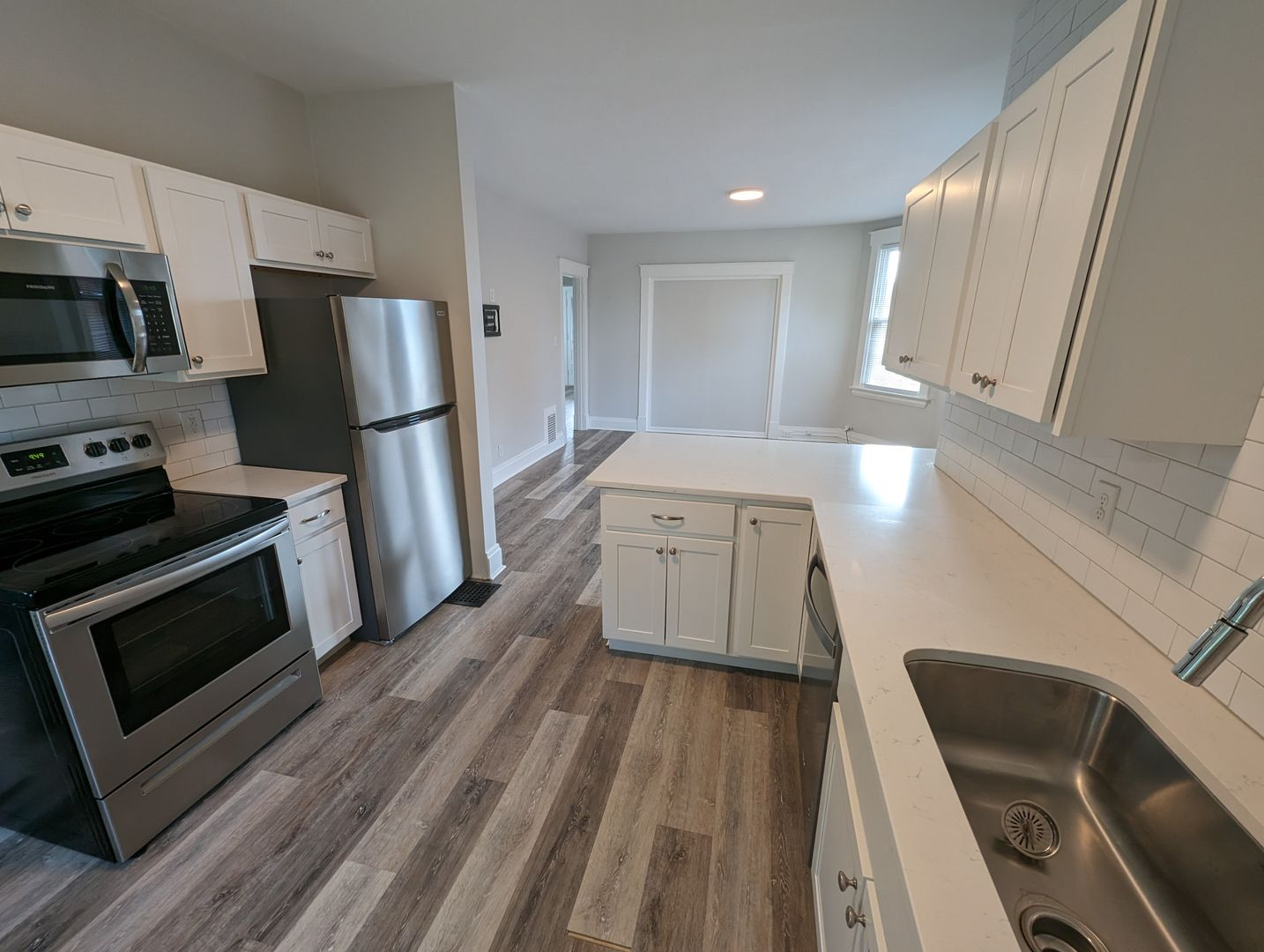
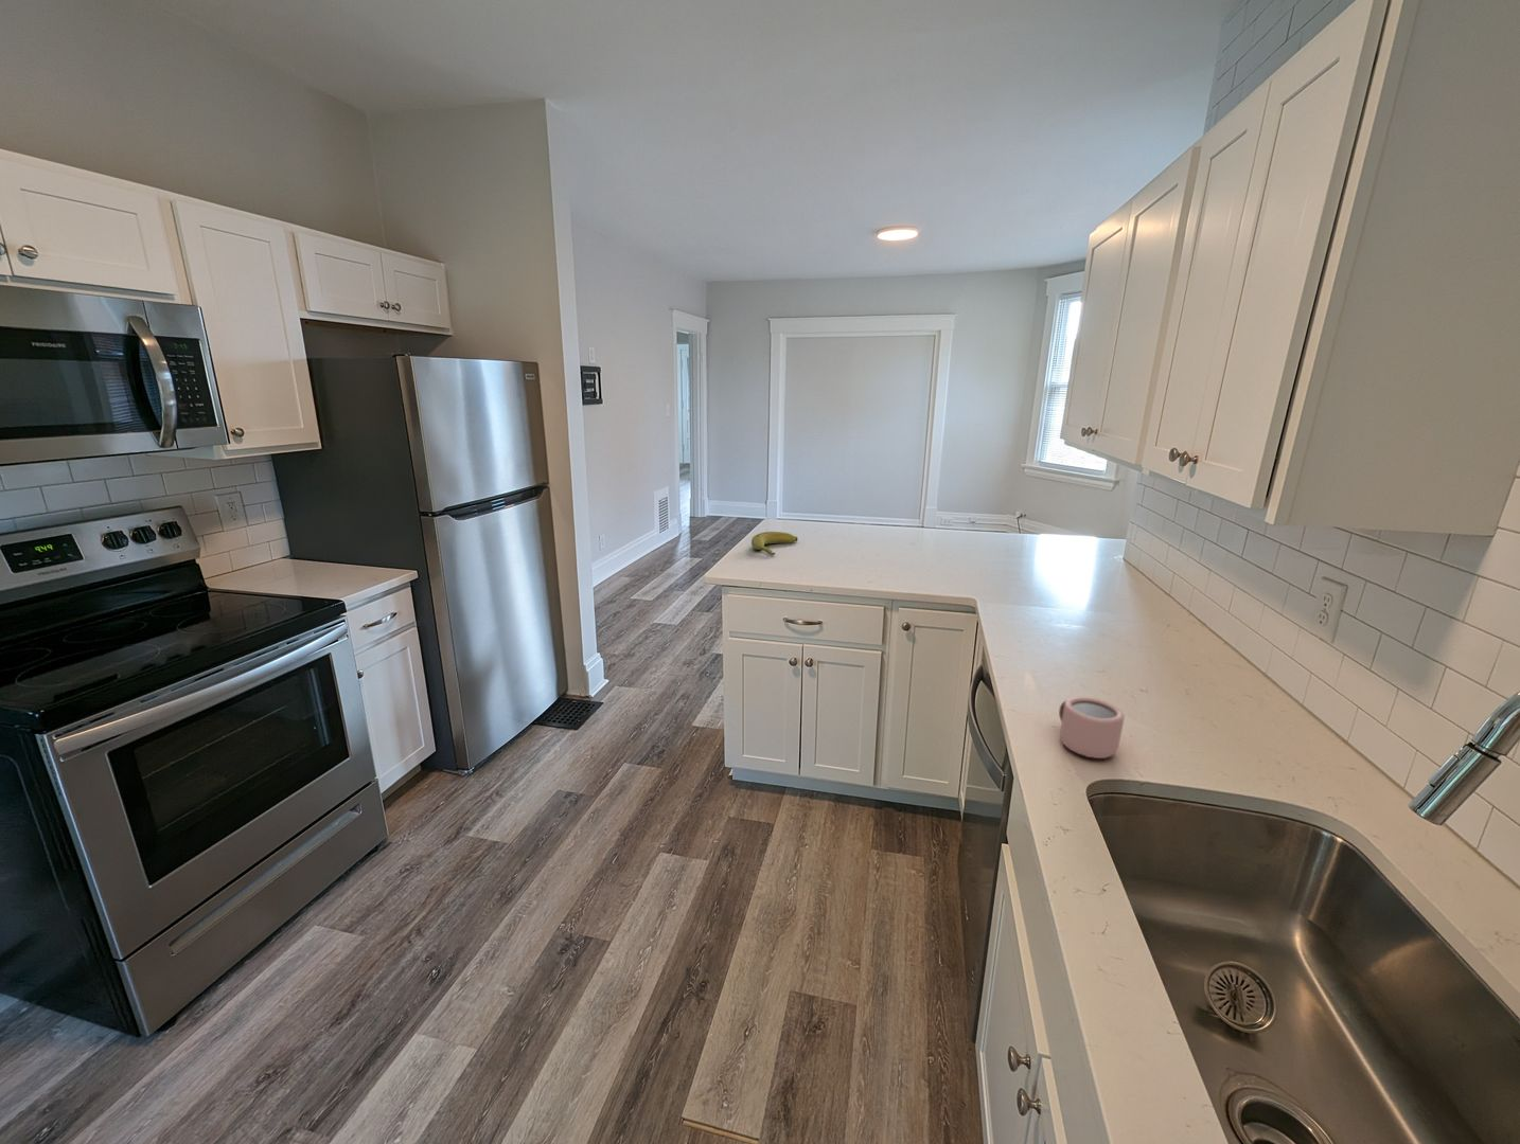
+ mug (1085, 723)
+ banana (773, 541)
